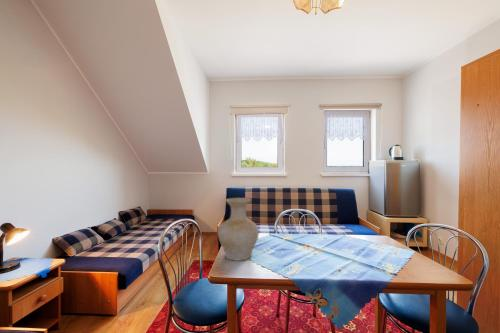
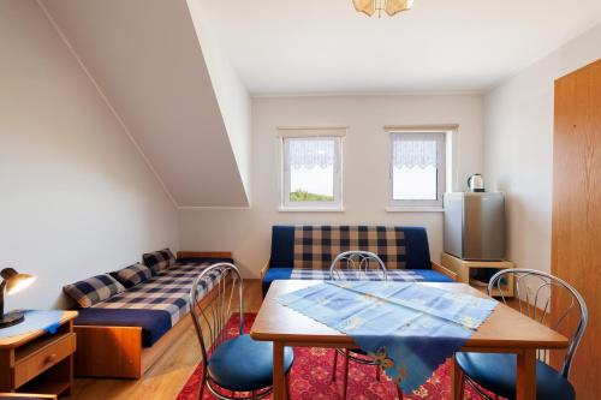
- vase (238, 227)
